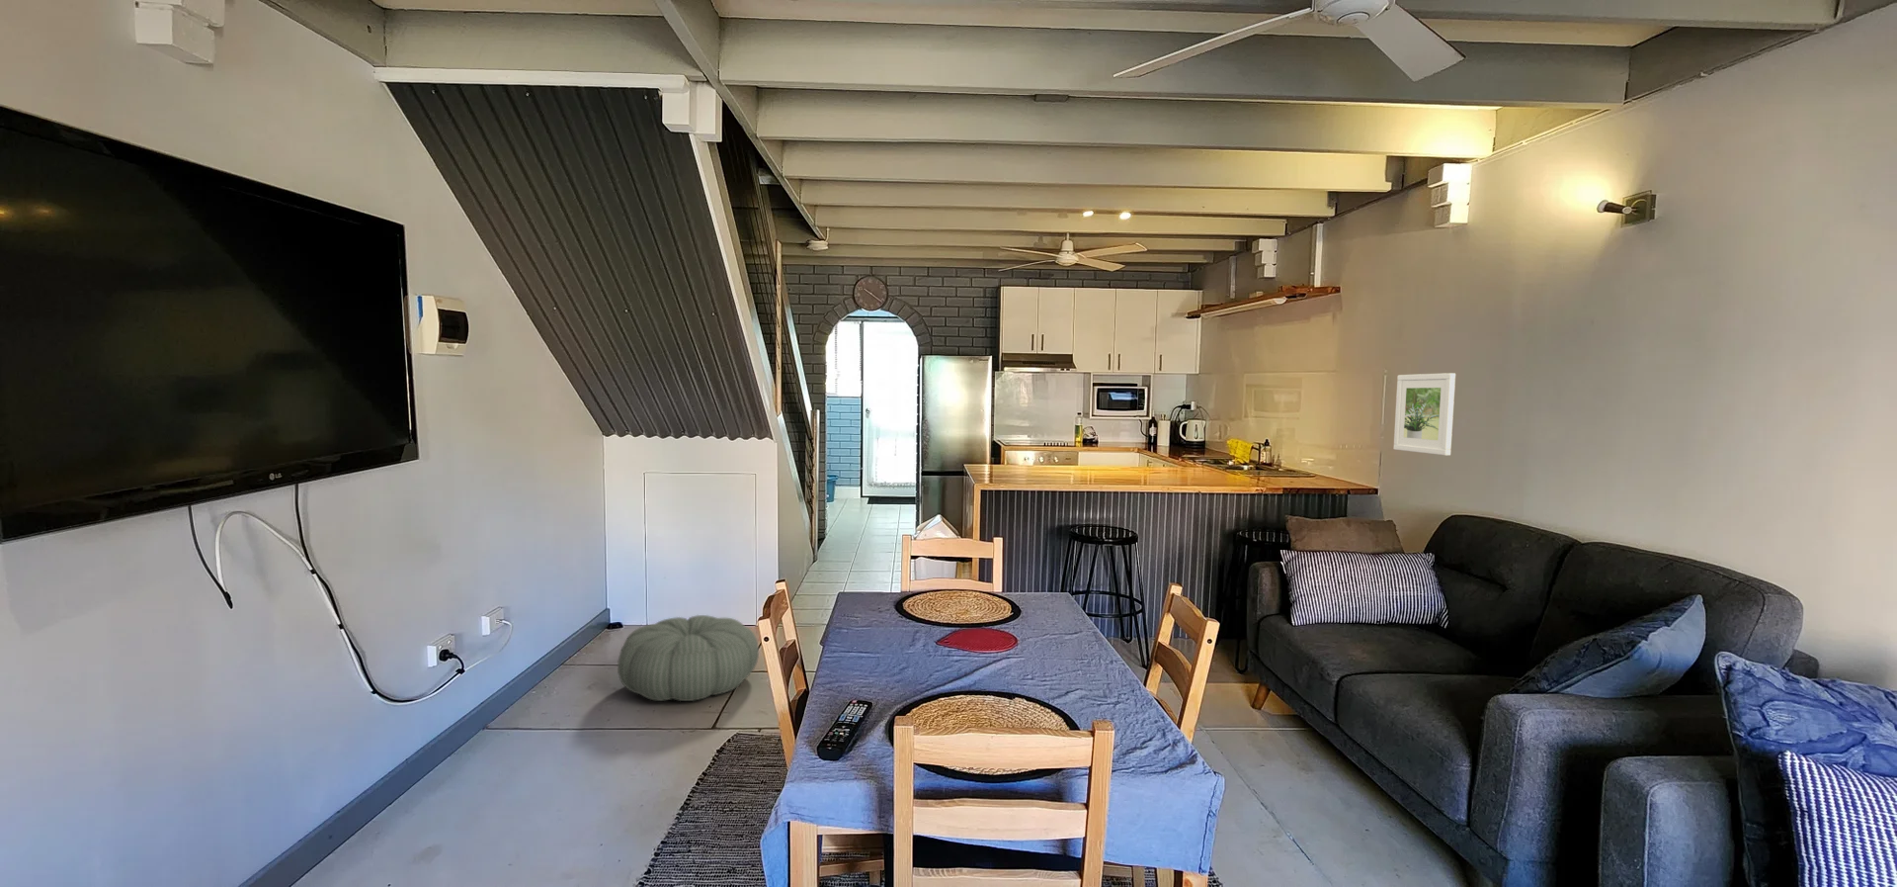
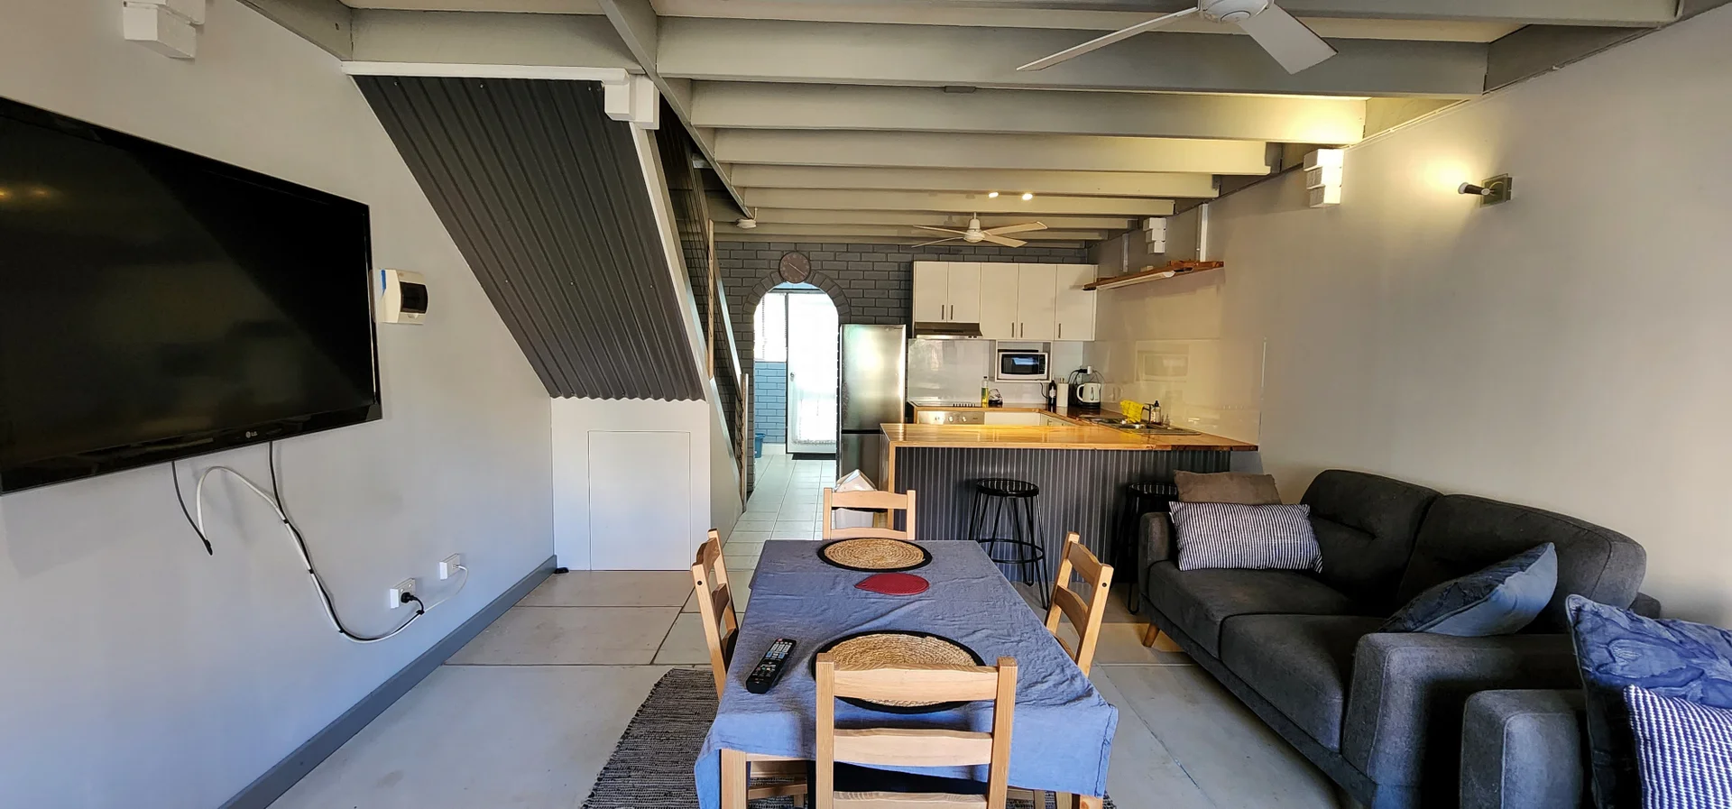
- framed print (1423, 414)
- pouf (690, 655)
